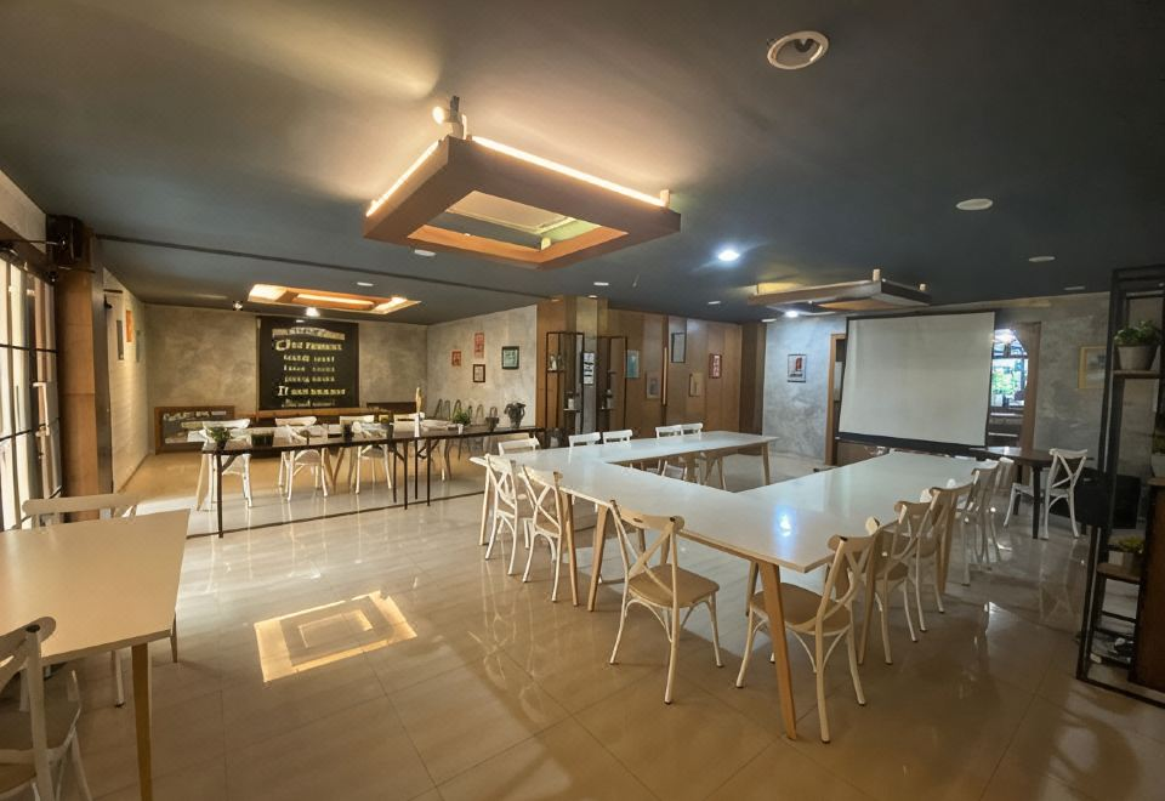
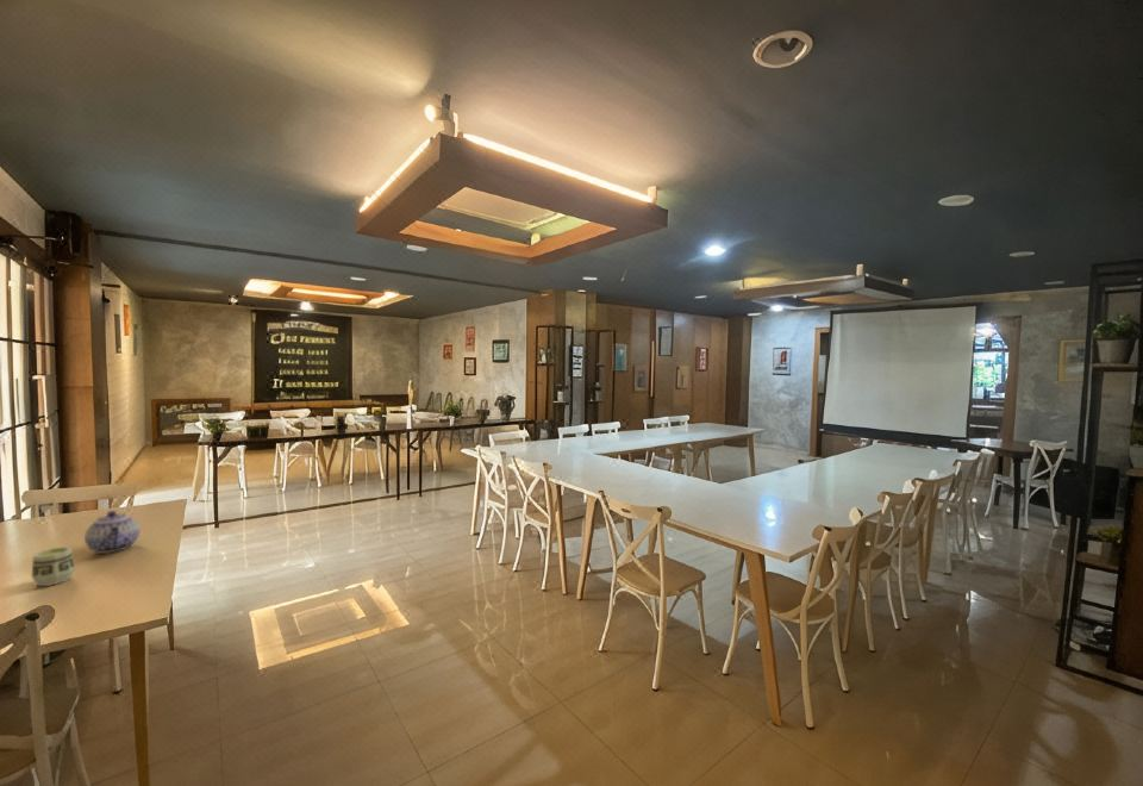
+ cup (52, 566)
+ teapot (112, 529)
